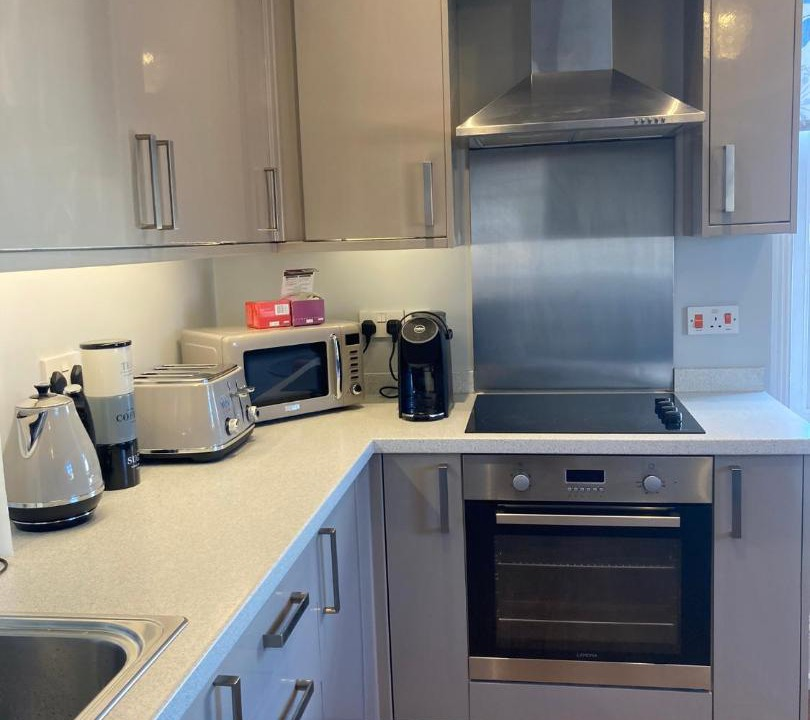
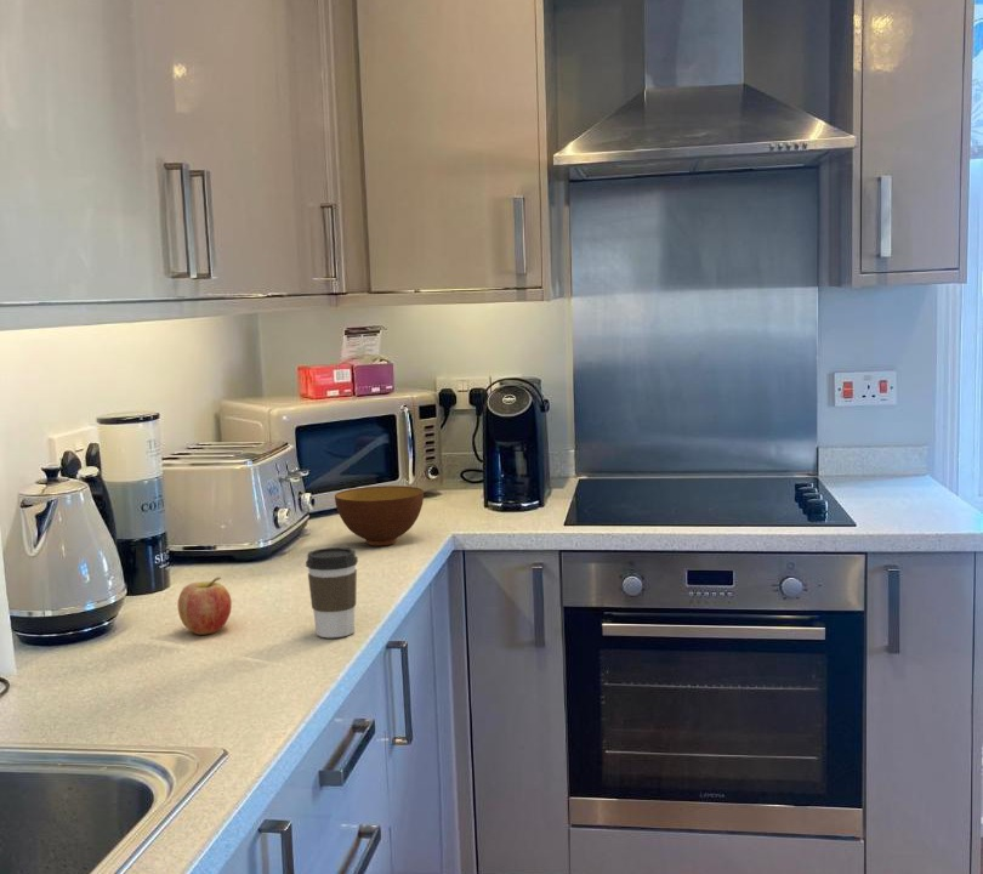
+ bowl (380, 517)
+ coffee cup (333, 592)
+ fruit (205, 606)
